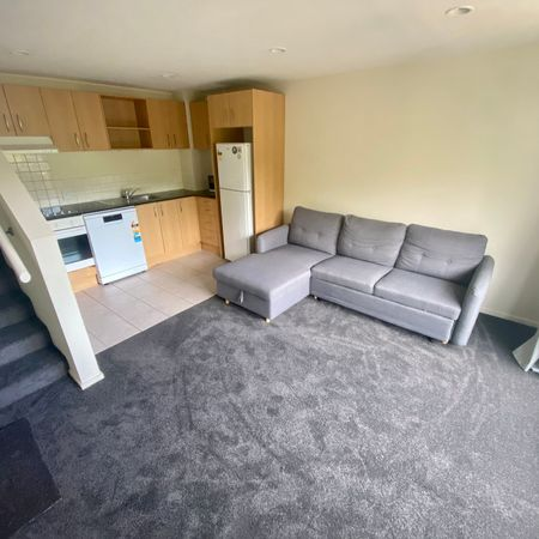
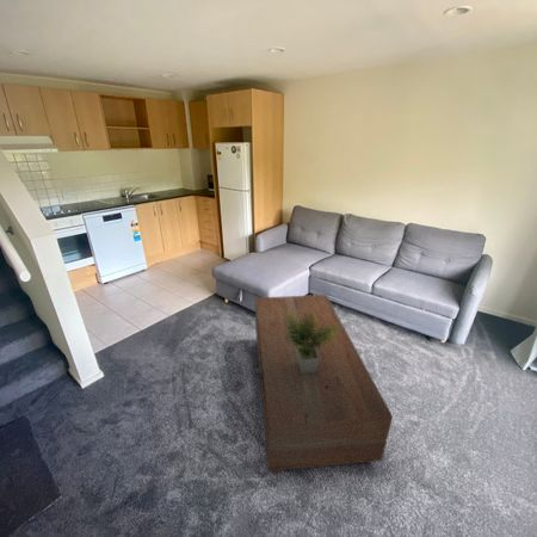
+ coffee table (305, 347)
